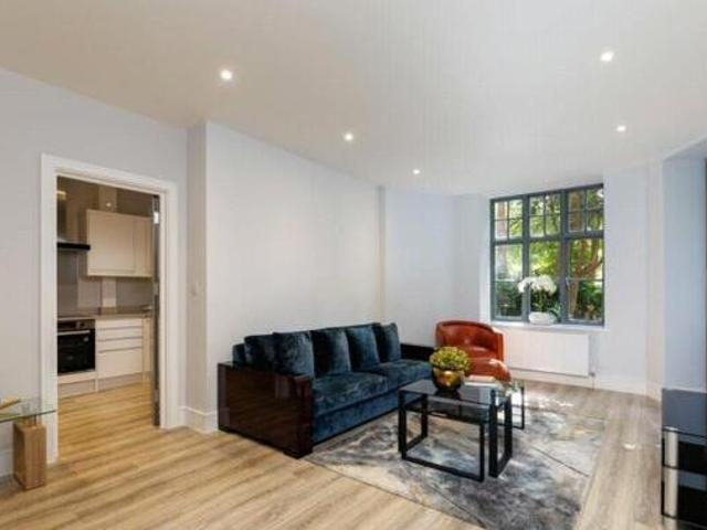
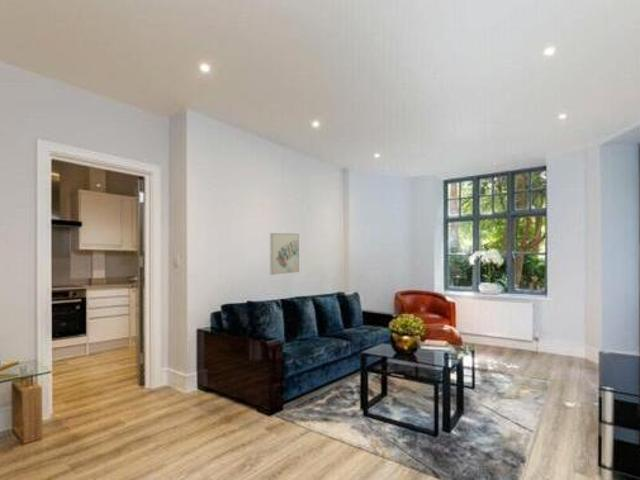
+ wall art (285, 253)
